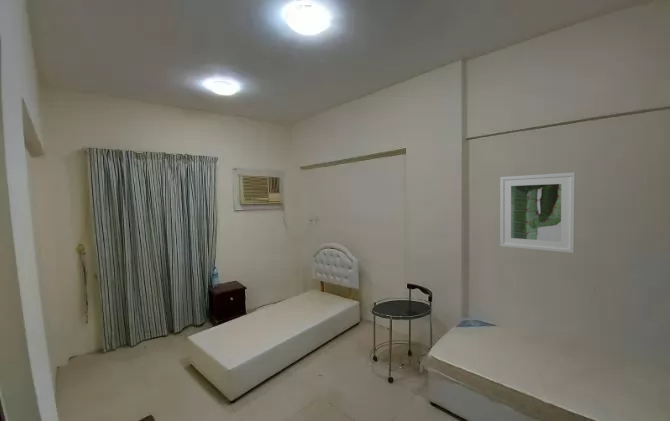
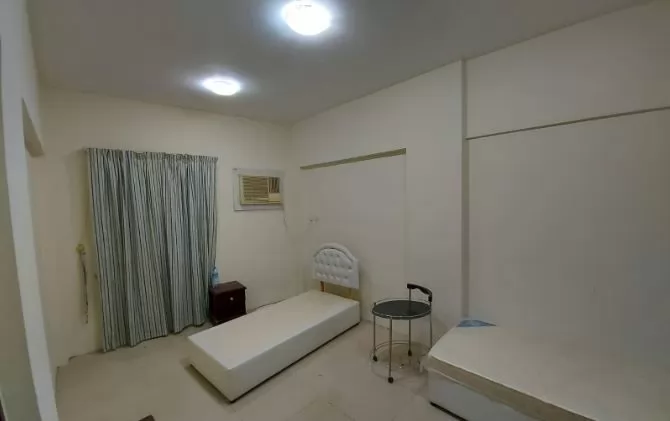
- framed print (534, 212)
